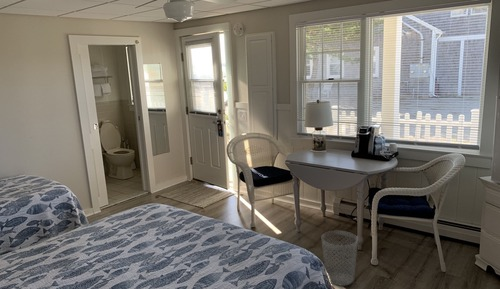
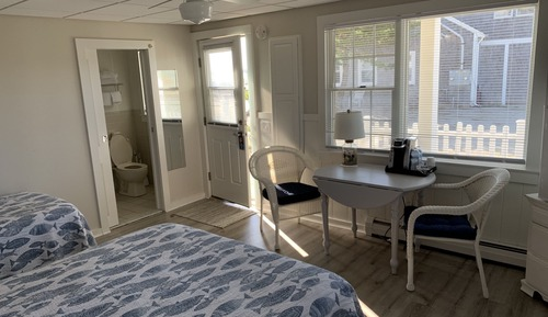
- wastebasket (339, 258)
